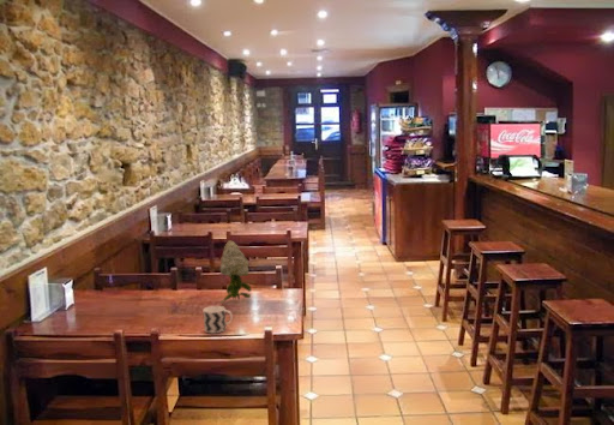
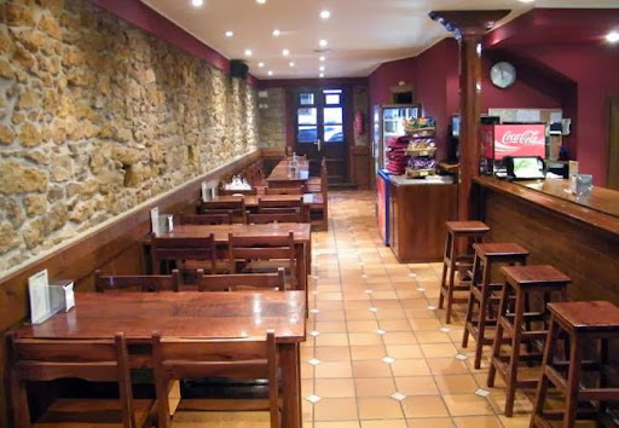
- flower (235, 271)
- cup (217, 318)
